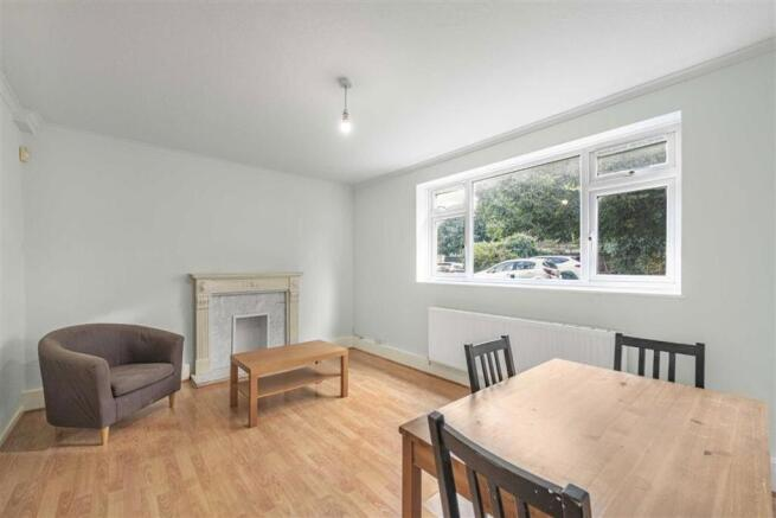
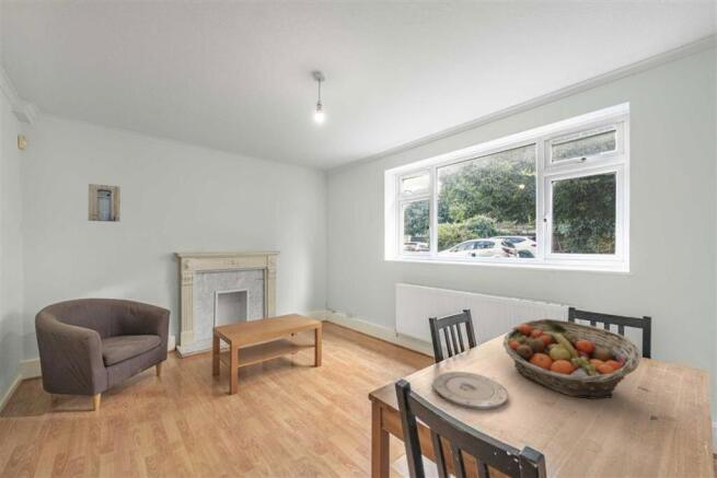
+ plate (469, 388)
+ fruit basket (563, 353)
+ wall art (104, 202)
